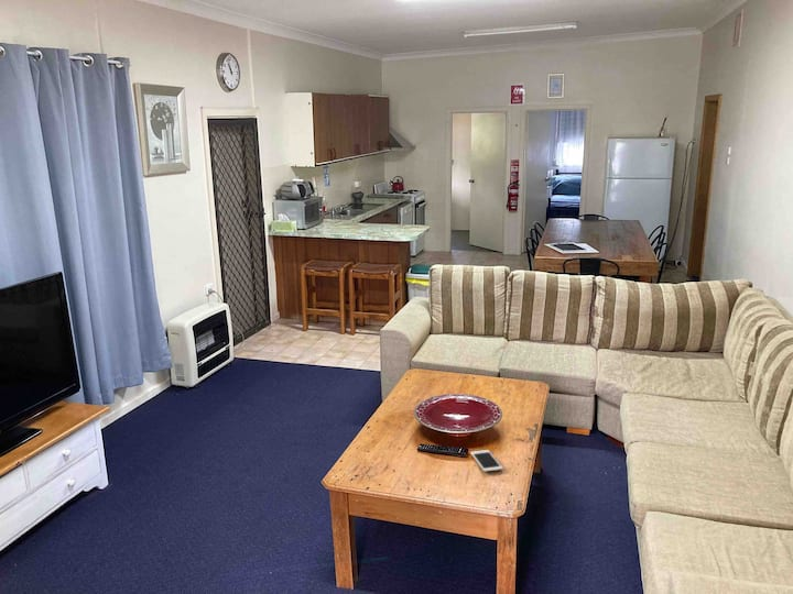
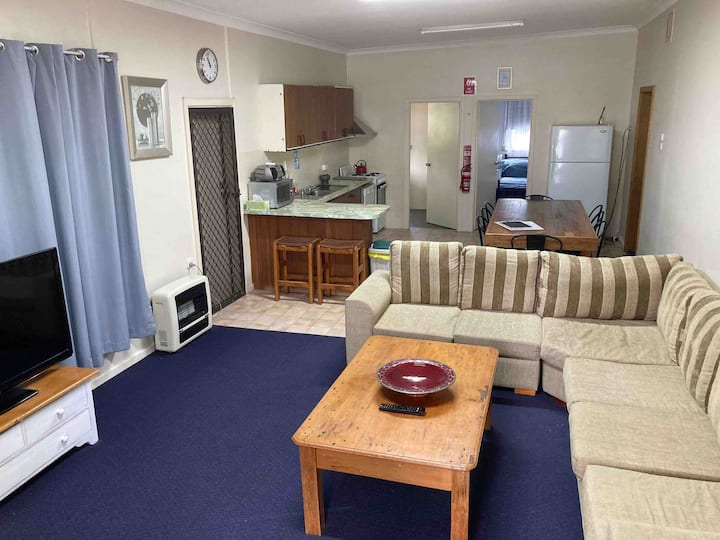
- cell phone (486, 460)
